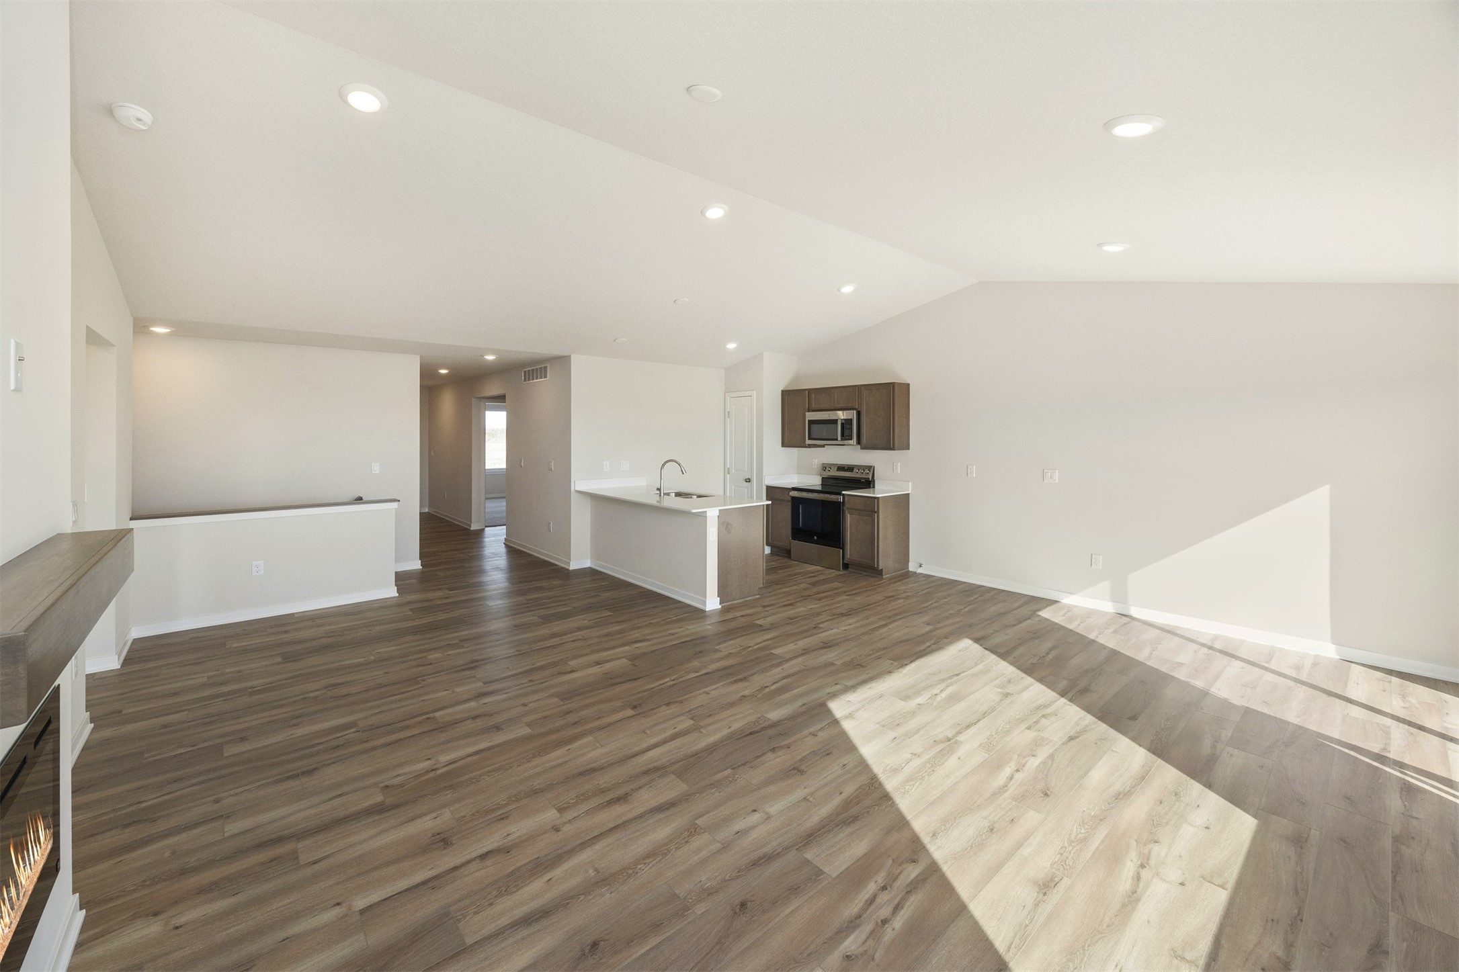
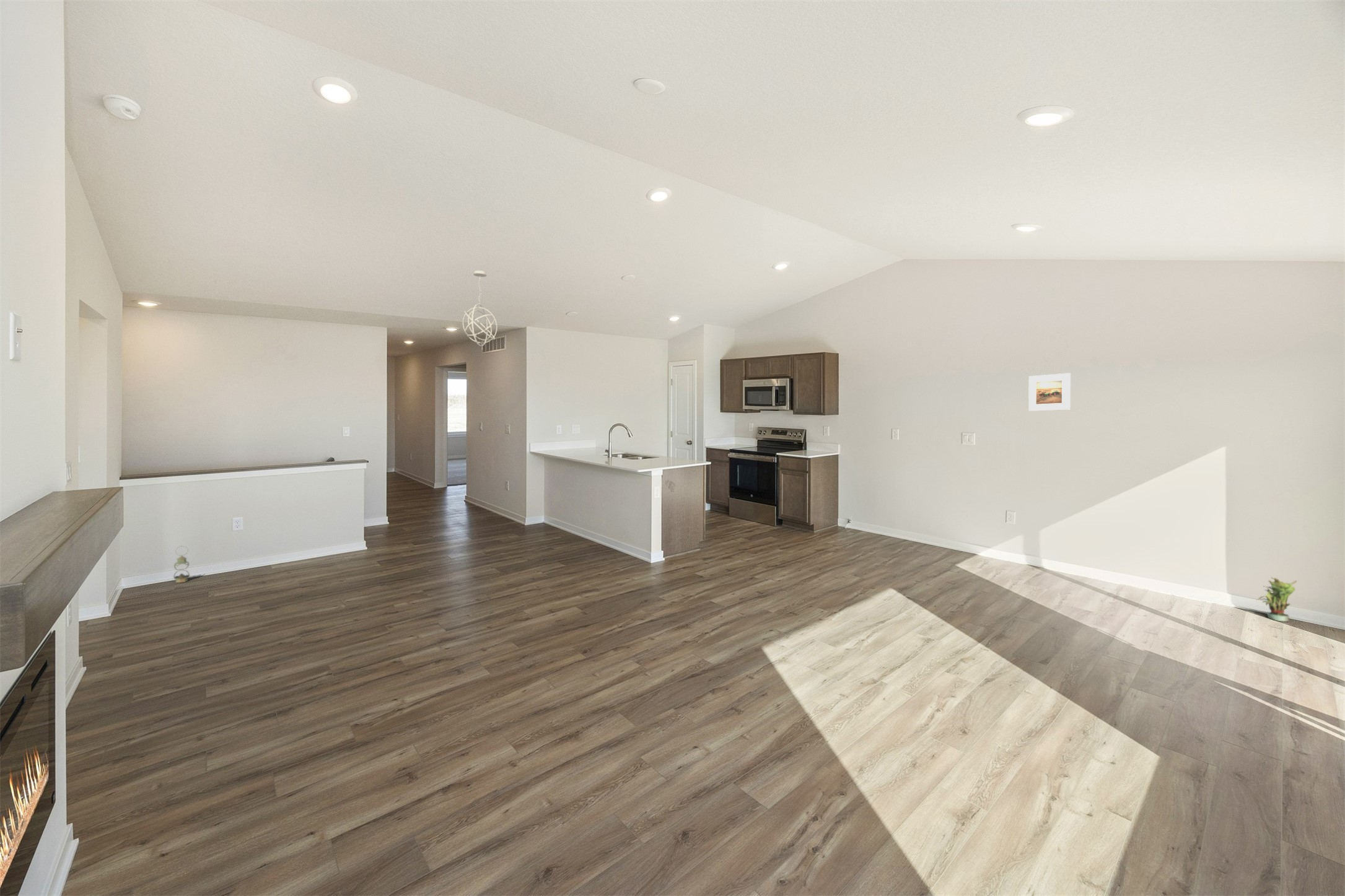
+ potted plant (1276, 597)
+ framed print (1049, 392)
+ lantern (182, 563)
+ pendant light (481, 308)
